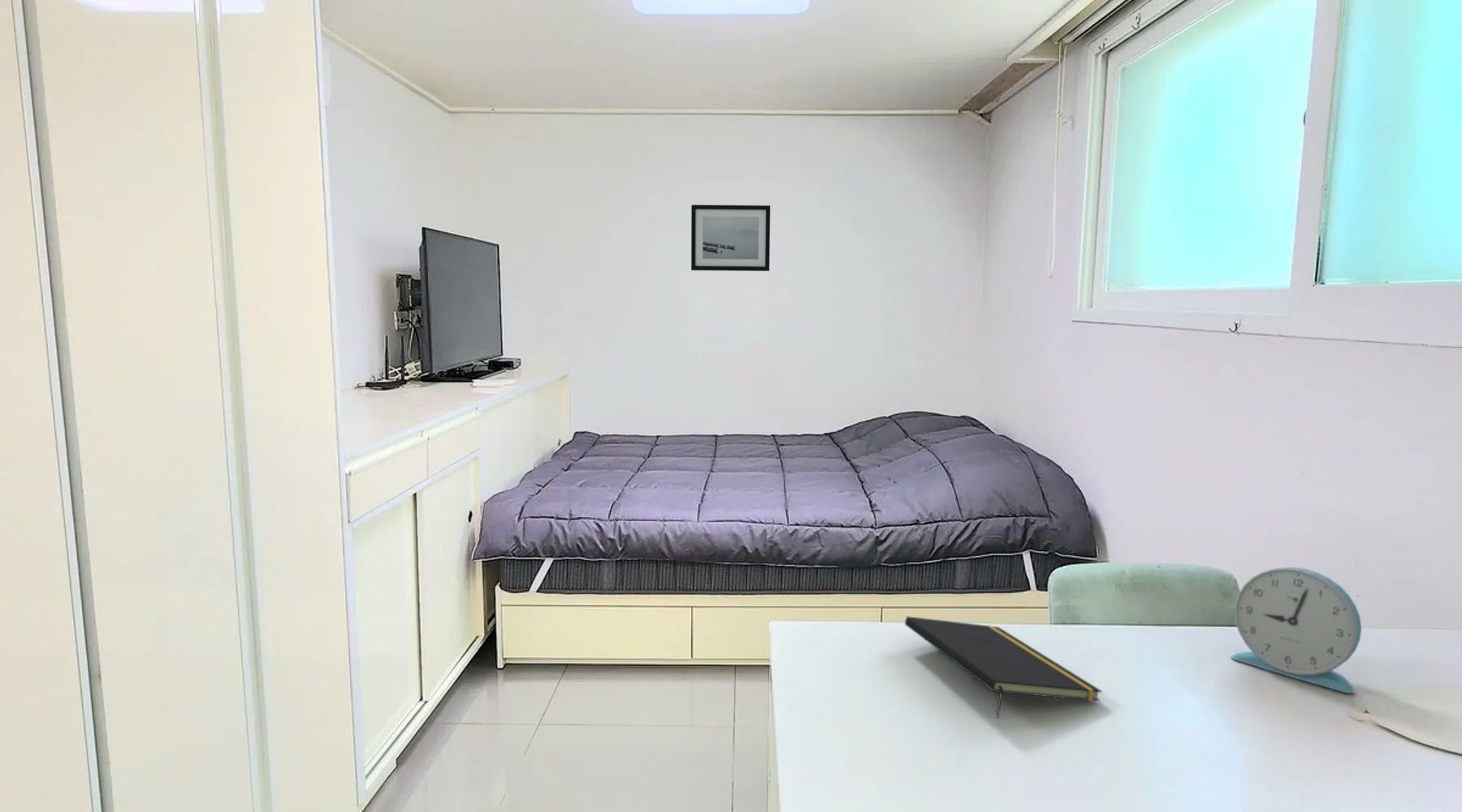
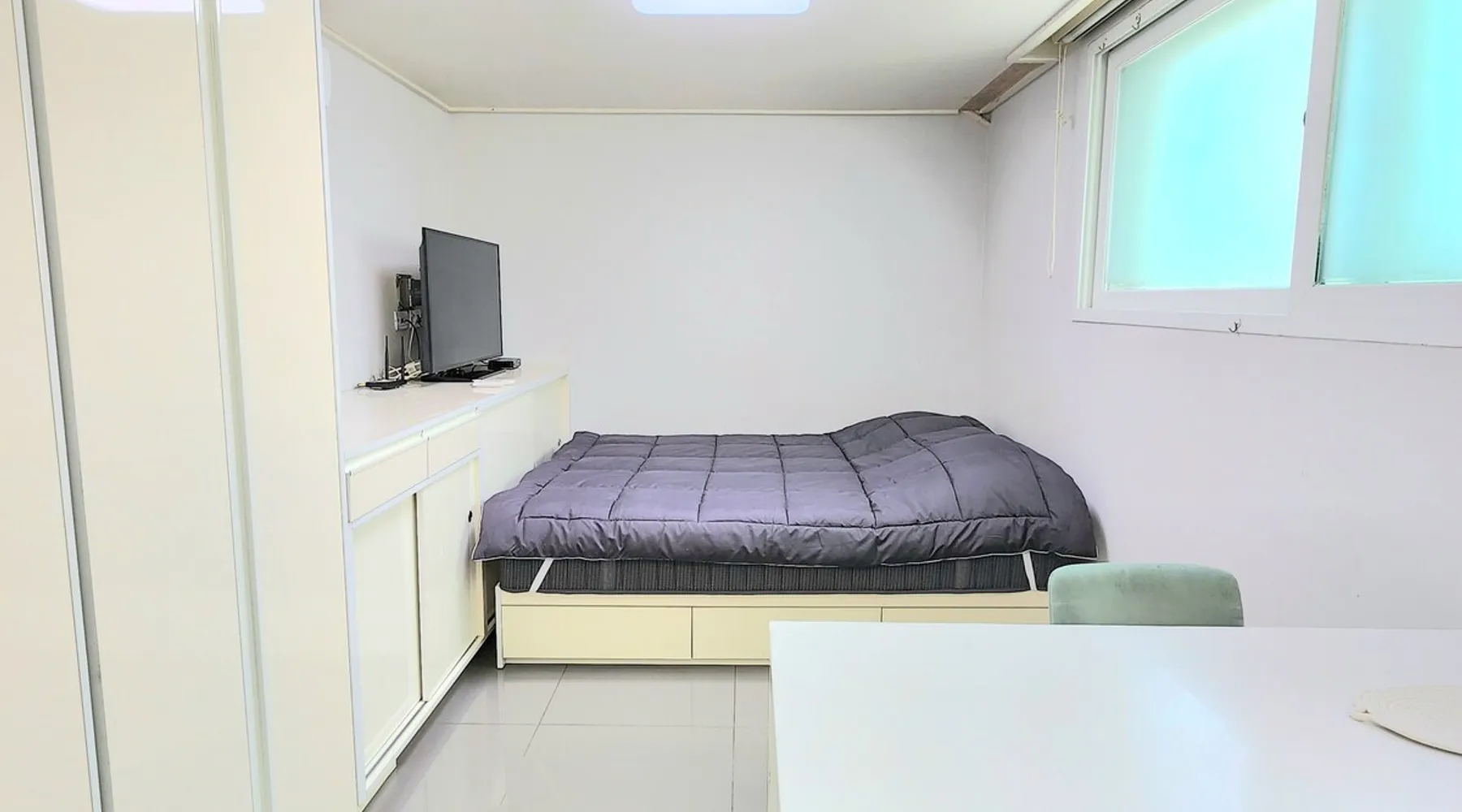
- alarm clock (1300, 618)
- notepad (996, 655)
- wall art (730, 238)
